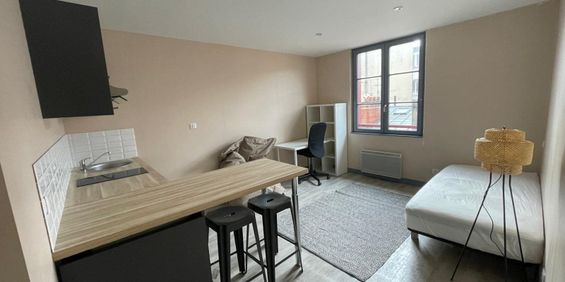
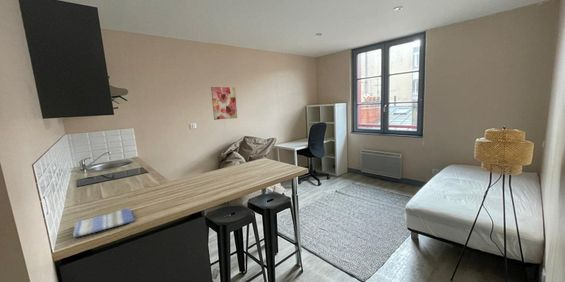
+ dish towel (104, 221)
+ wall art (224, 103)
